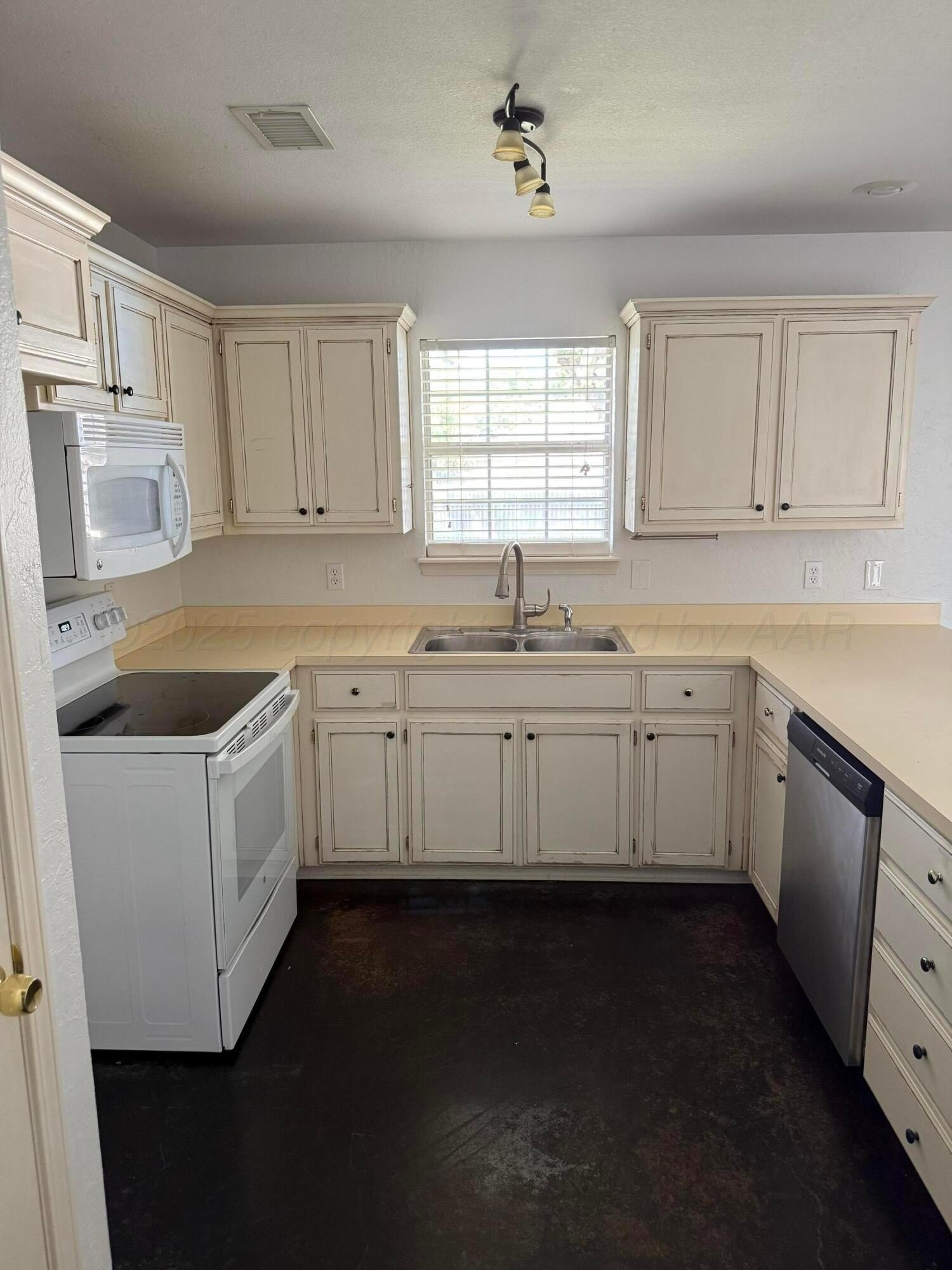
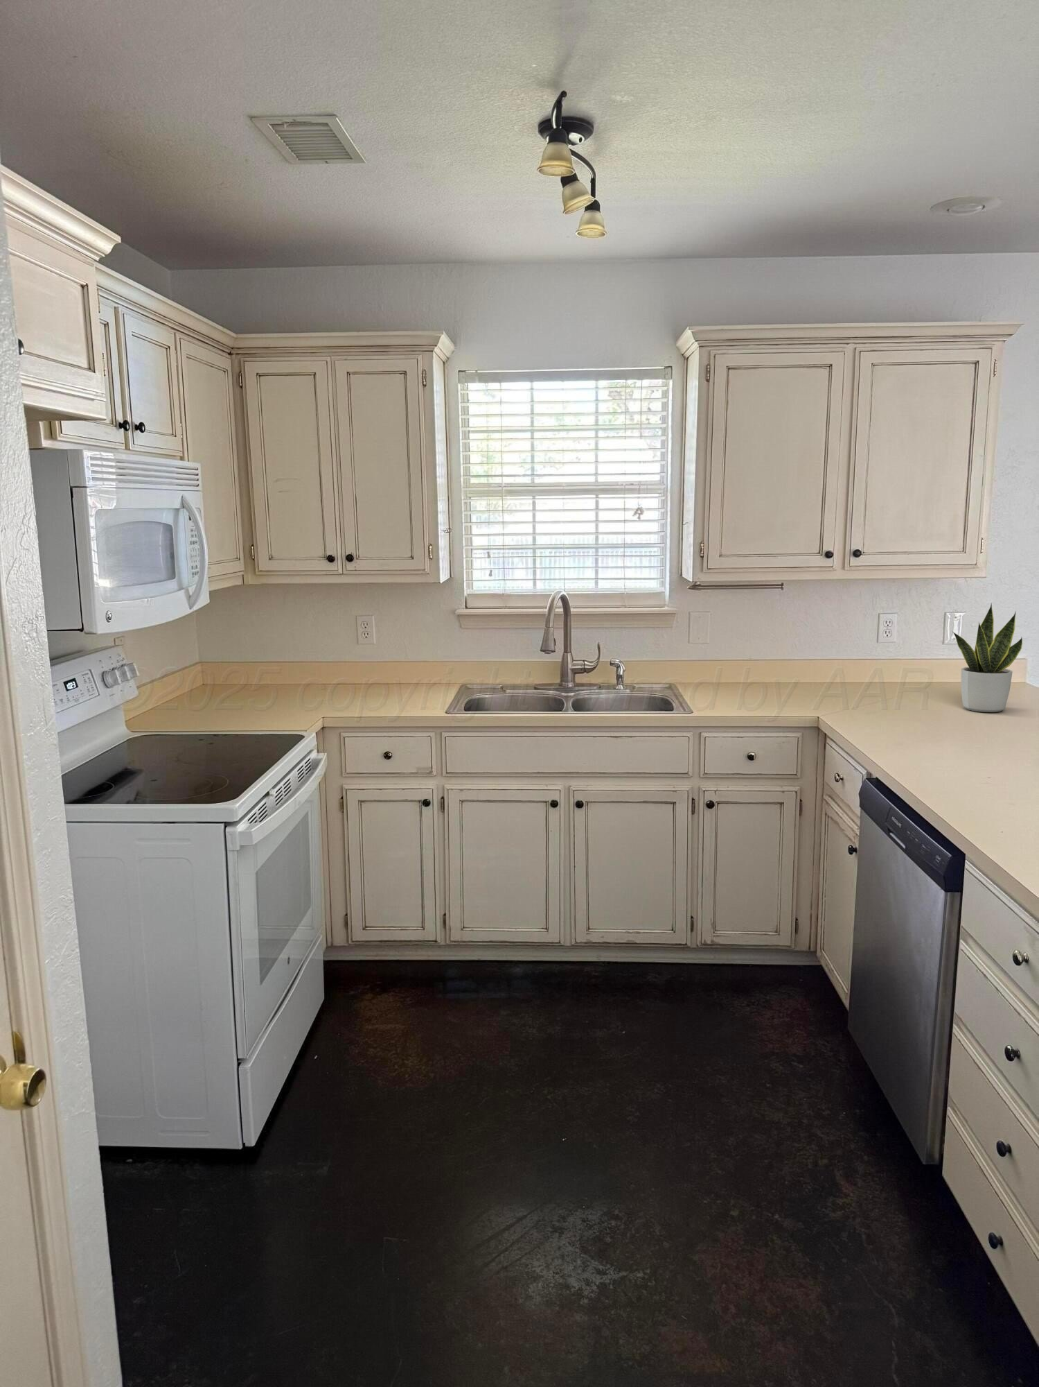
+ potted plant (986, 656)
